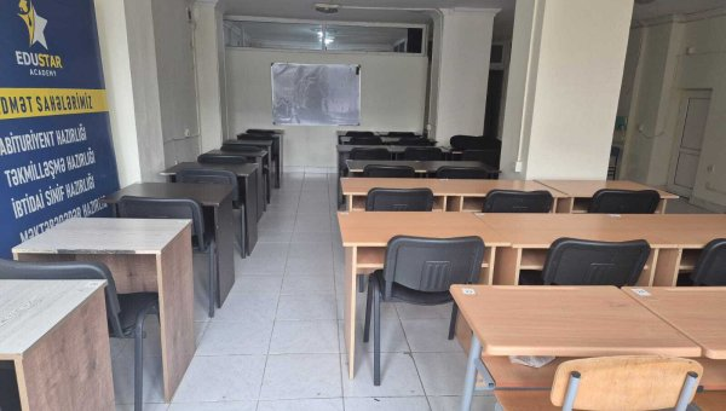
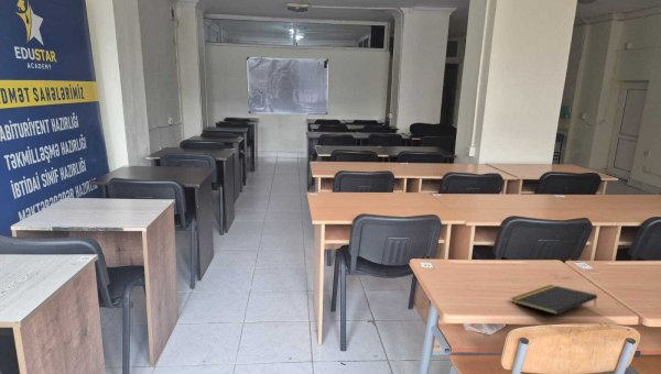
+ notepad (553, 298)
